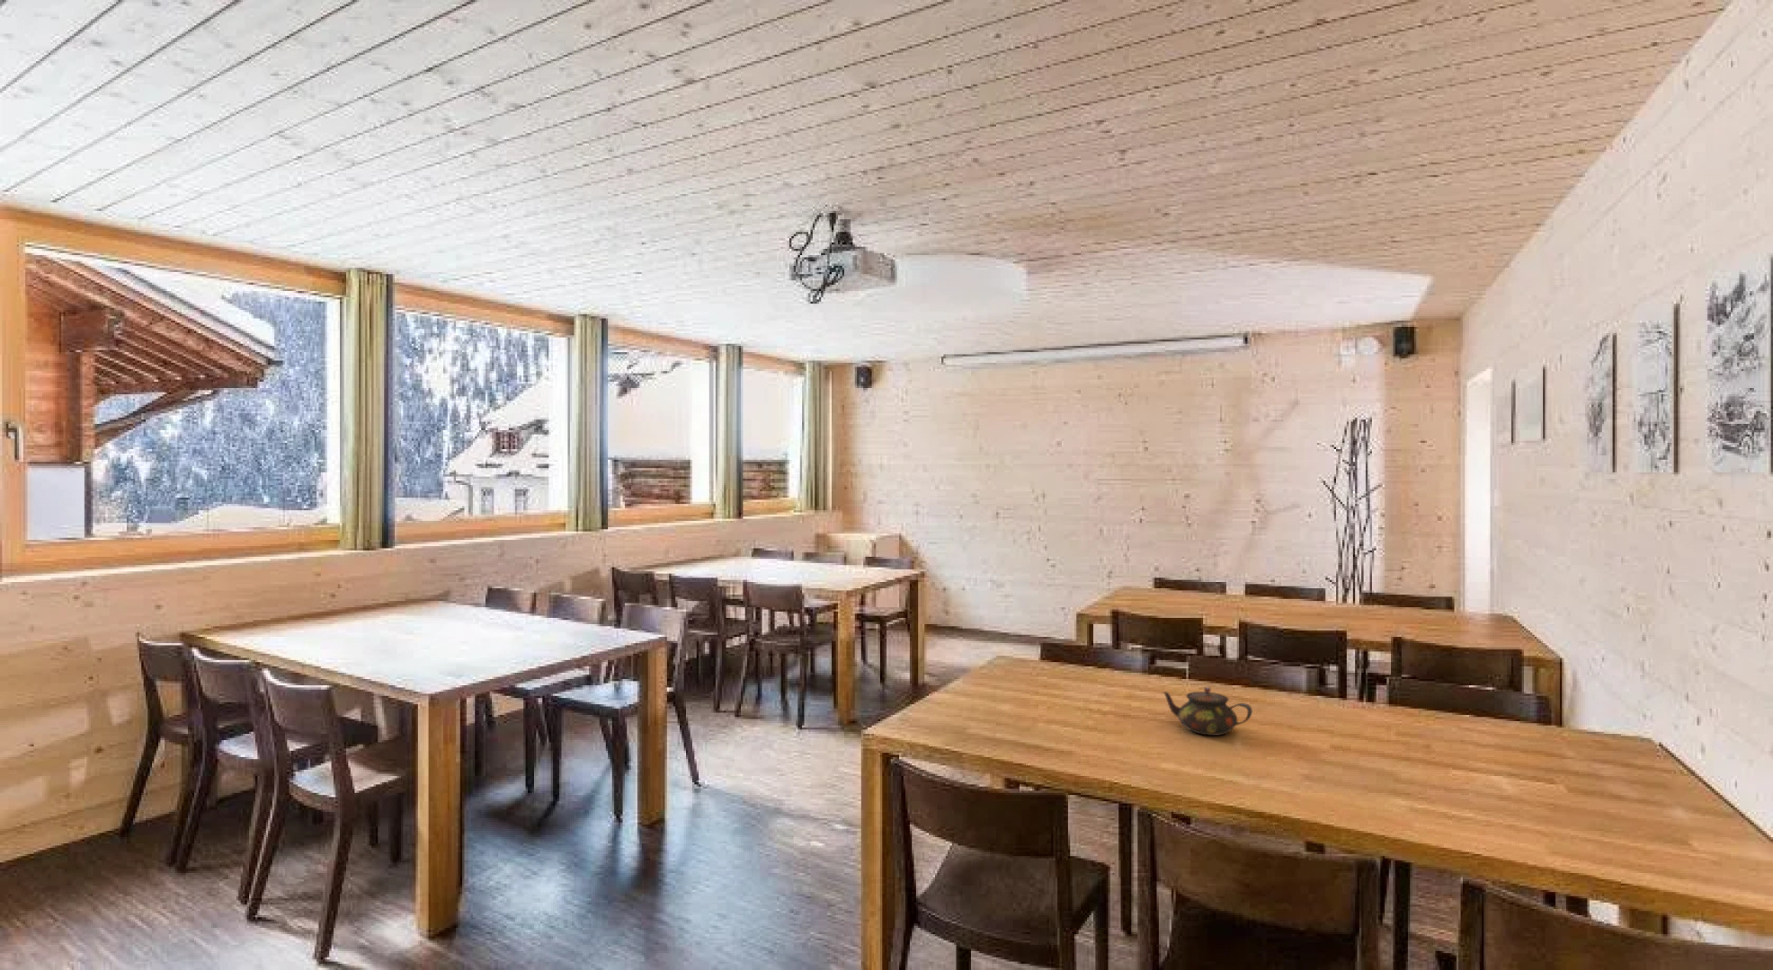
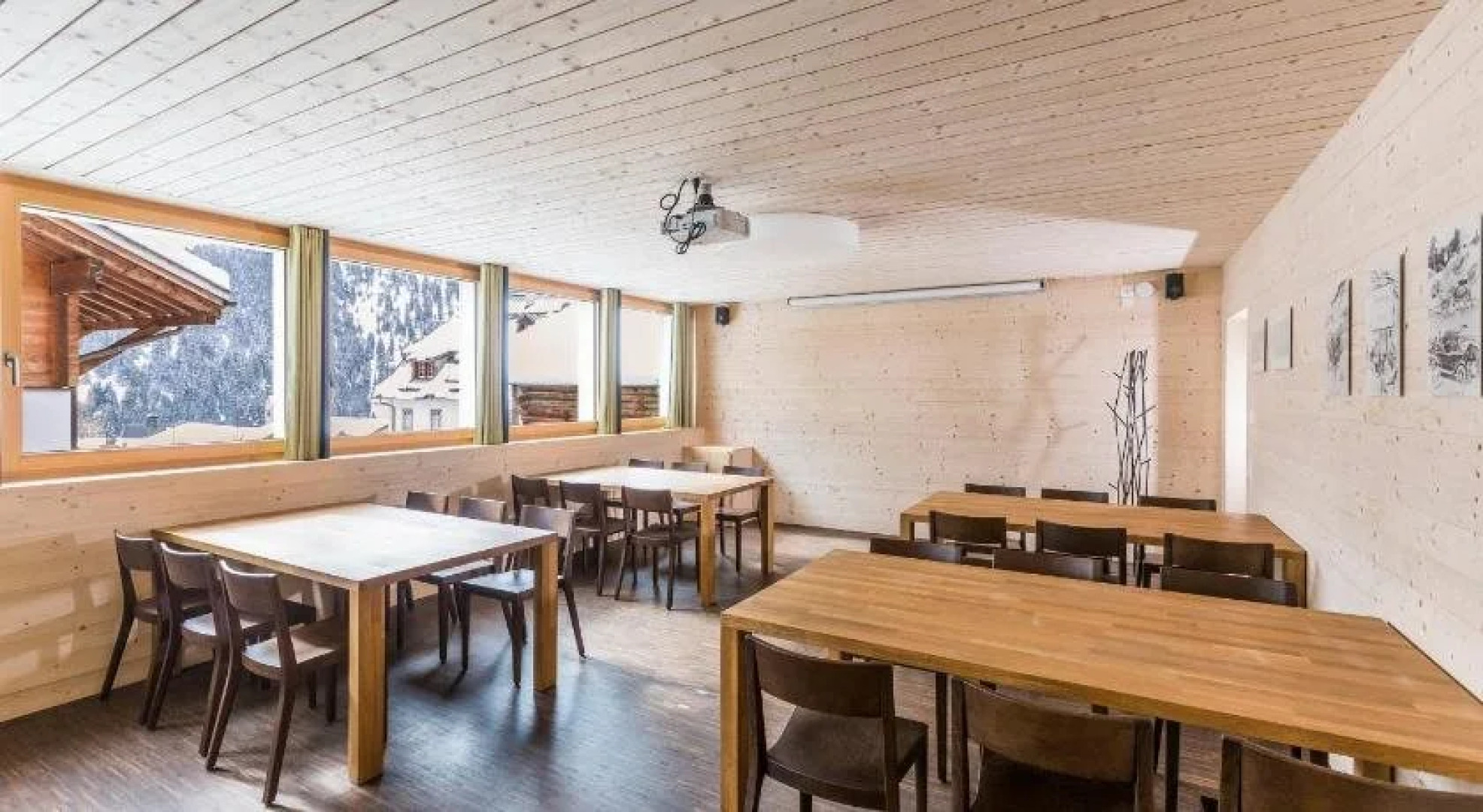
- teapot (1205, 708)
